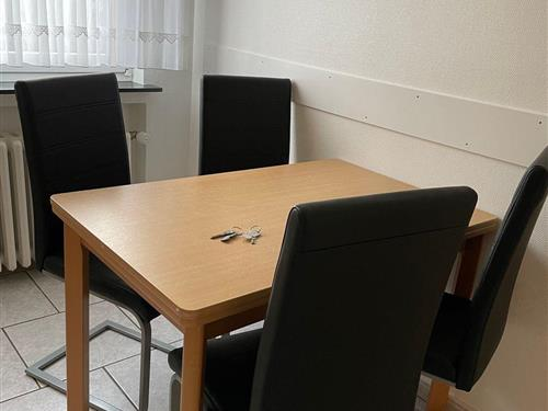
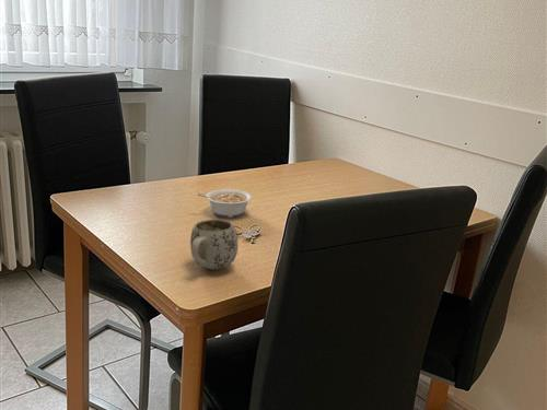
+ mug (210, 247)
+ legume (228, 202)
